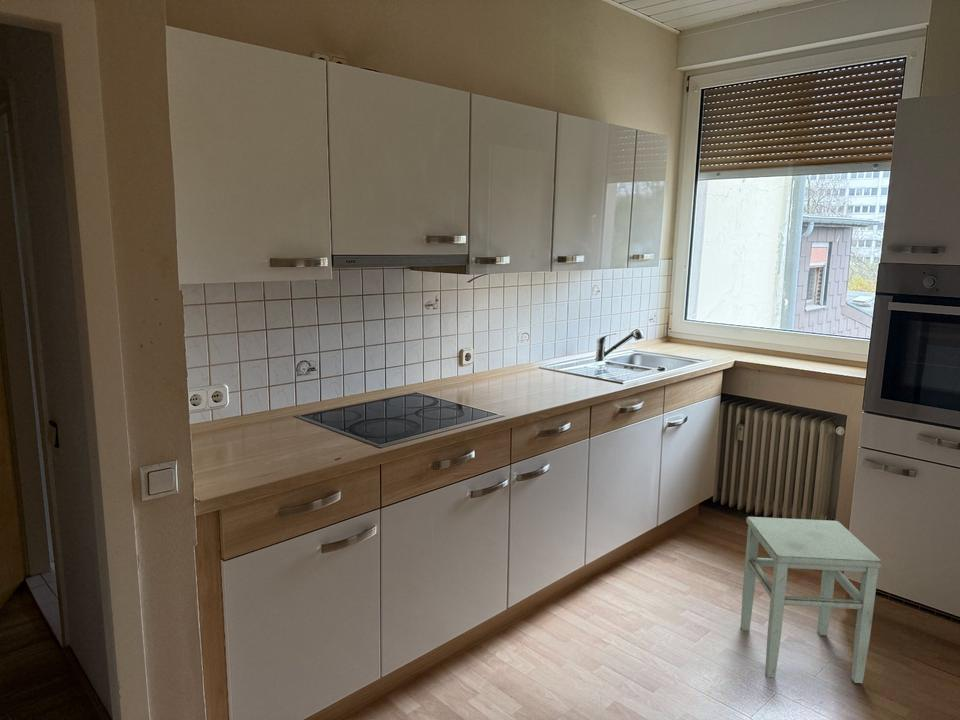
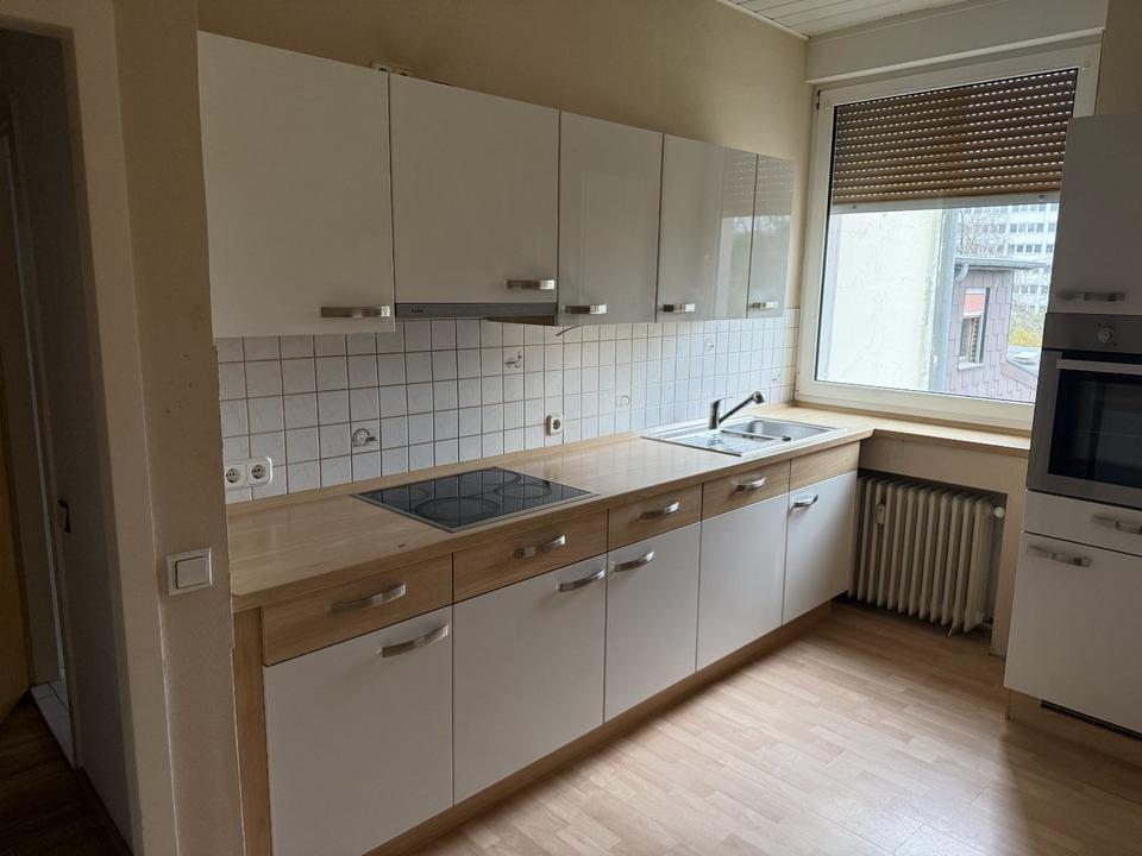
- stool (803, 597)
